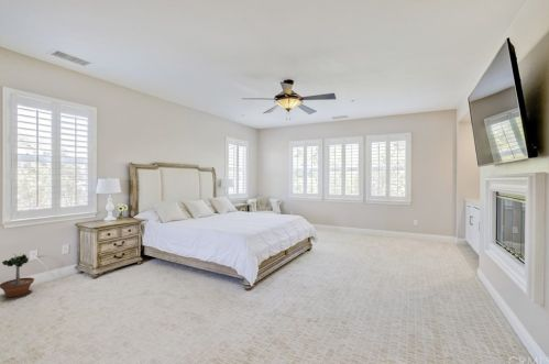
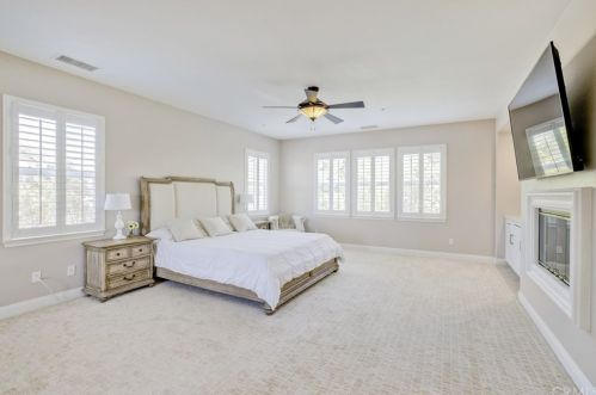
- potted tree (17, 272)
